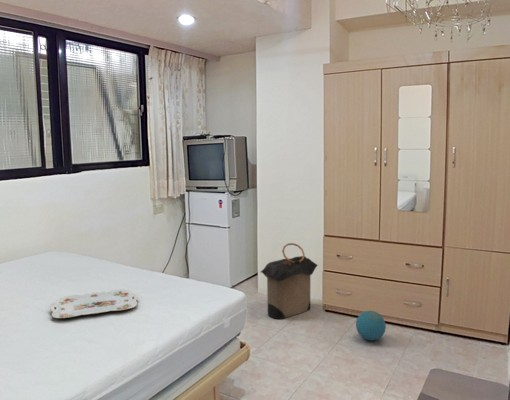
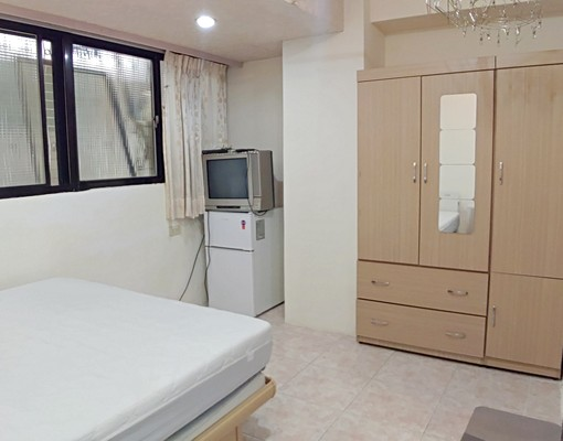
- serving tray (95, 303)
- ball (370, 325)
- laundry hamper (289, 279)
